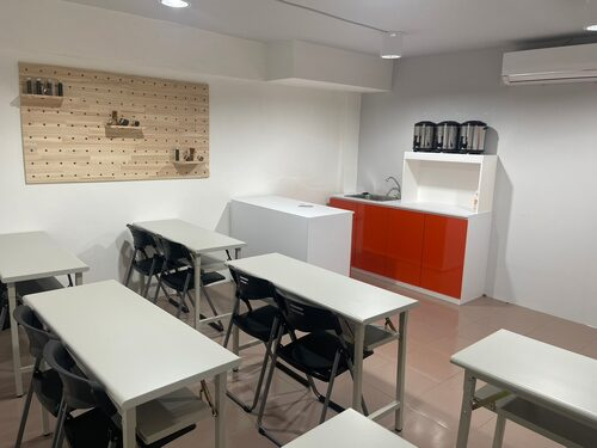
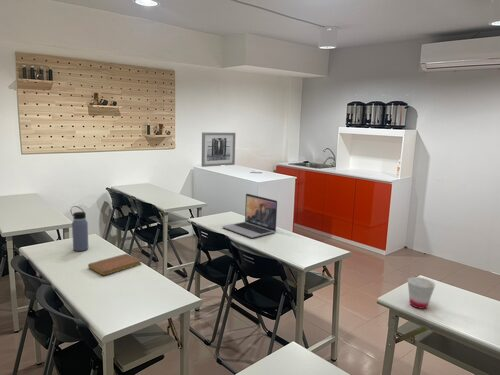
+ notebook (115, 263)
+ wall art (219, 149)
+ cup (419, 293)
+ laptop (249, 214)
+ water bottle (79, 228)
